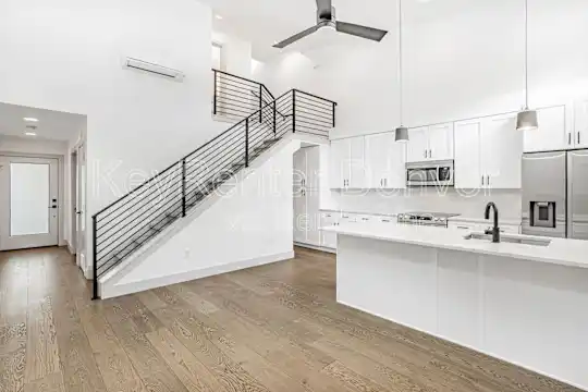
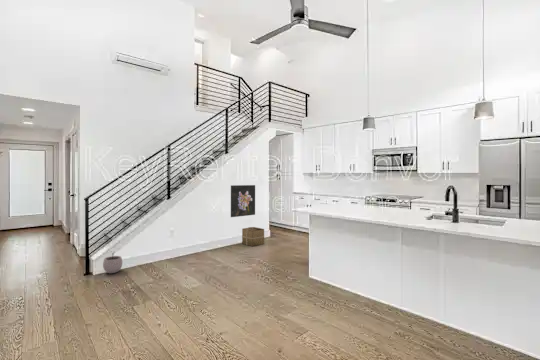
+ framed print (243, 200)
+ cardboard box (253, 235)
+ plant pot (112, 261)
